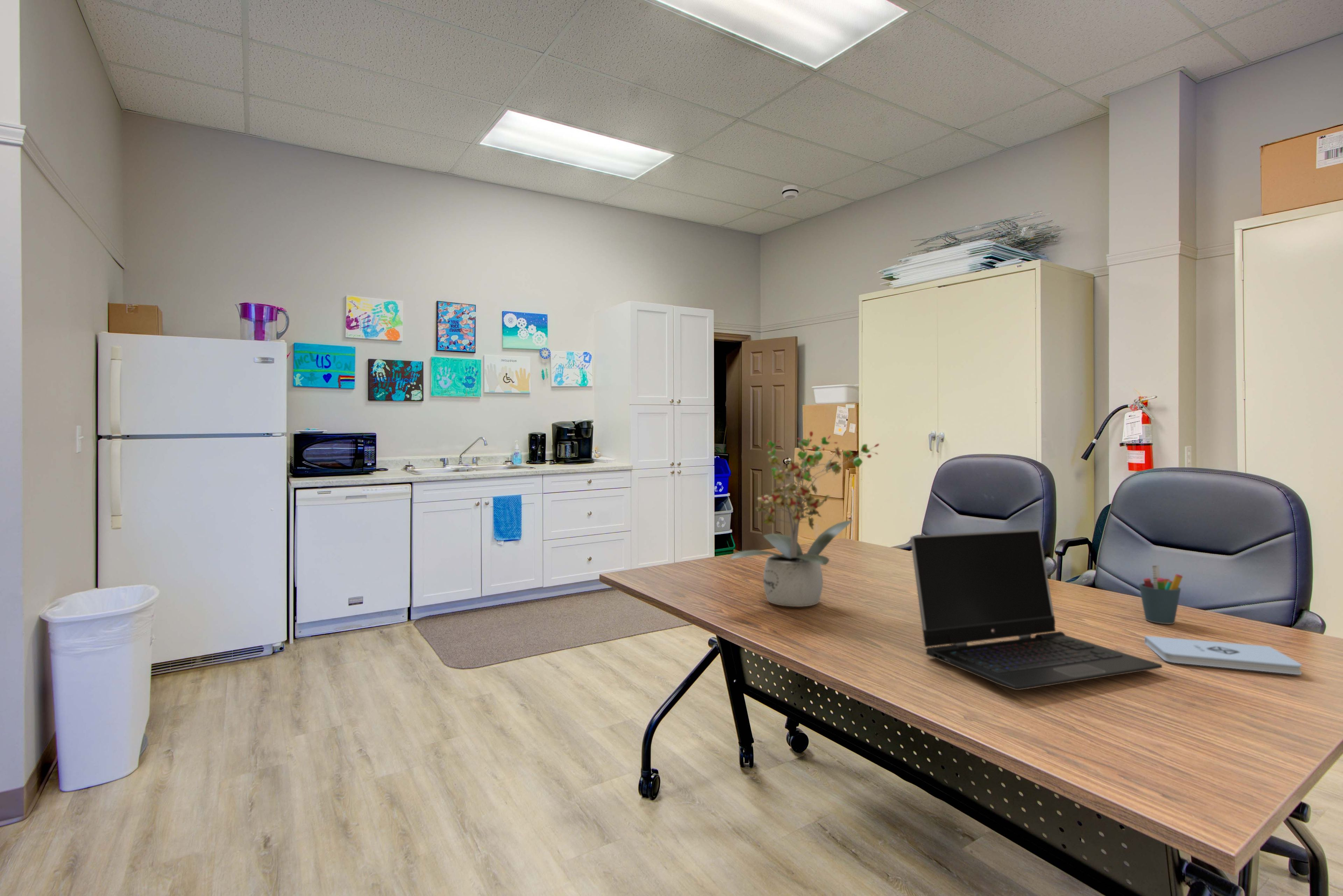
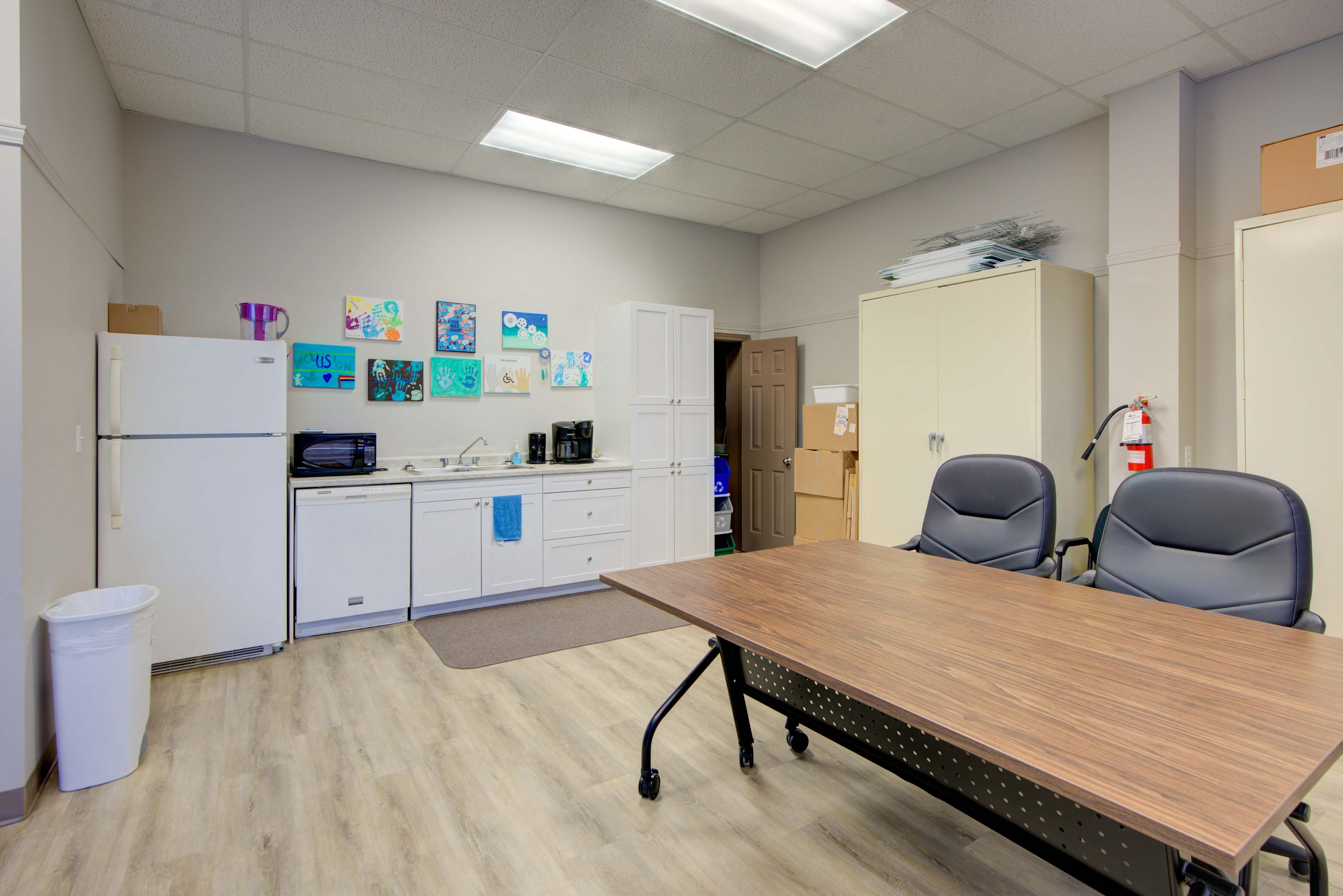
- smoke detector (790, 192)
- potted plant (797, 516)
- notepad (1218, 654)
- laptop computer (1029, 601)
- pen holder (1160, 595)
